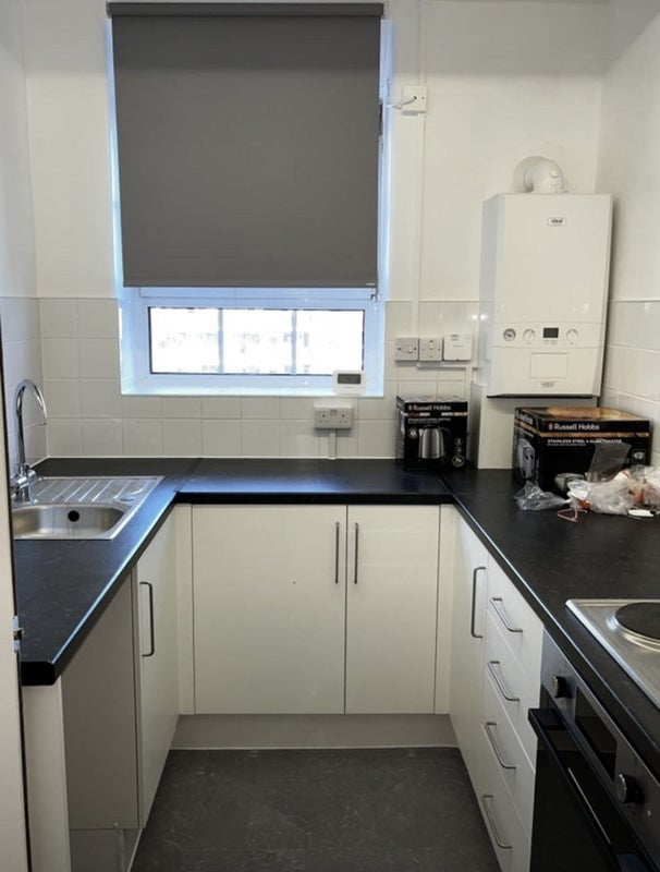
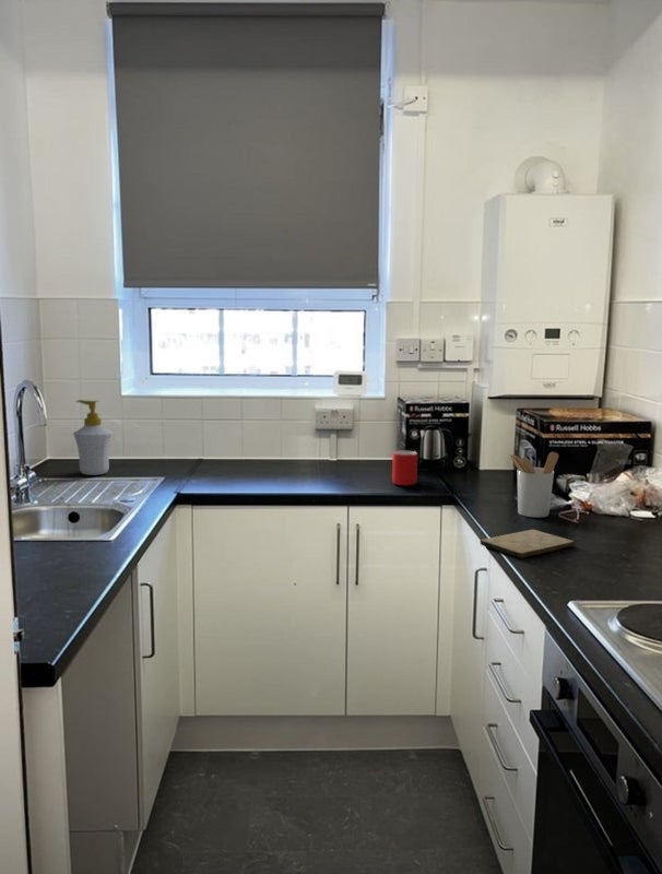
+ utensil holder (530, 482)
+ soap bottle (93, 436)
+ mug (406, 466)
+ cutting board (527, 542)
